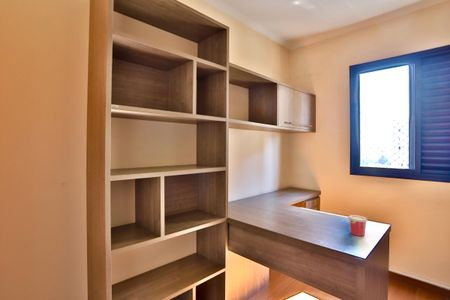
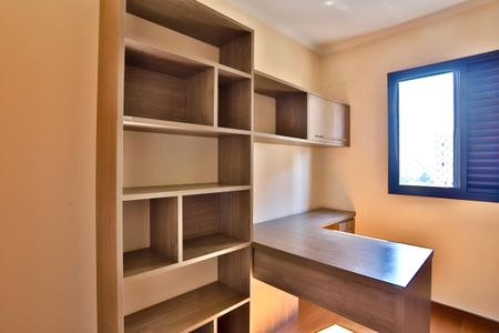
- cup (357, 225)
